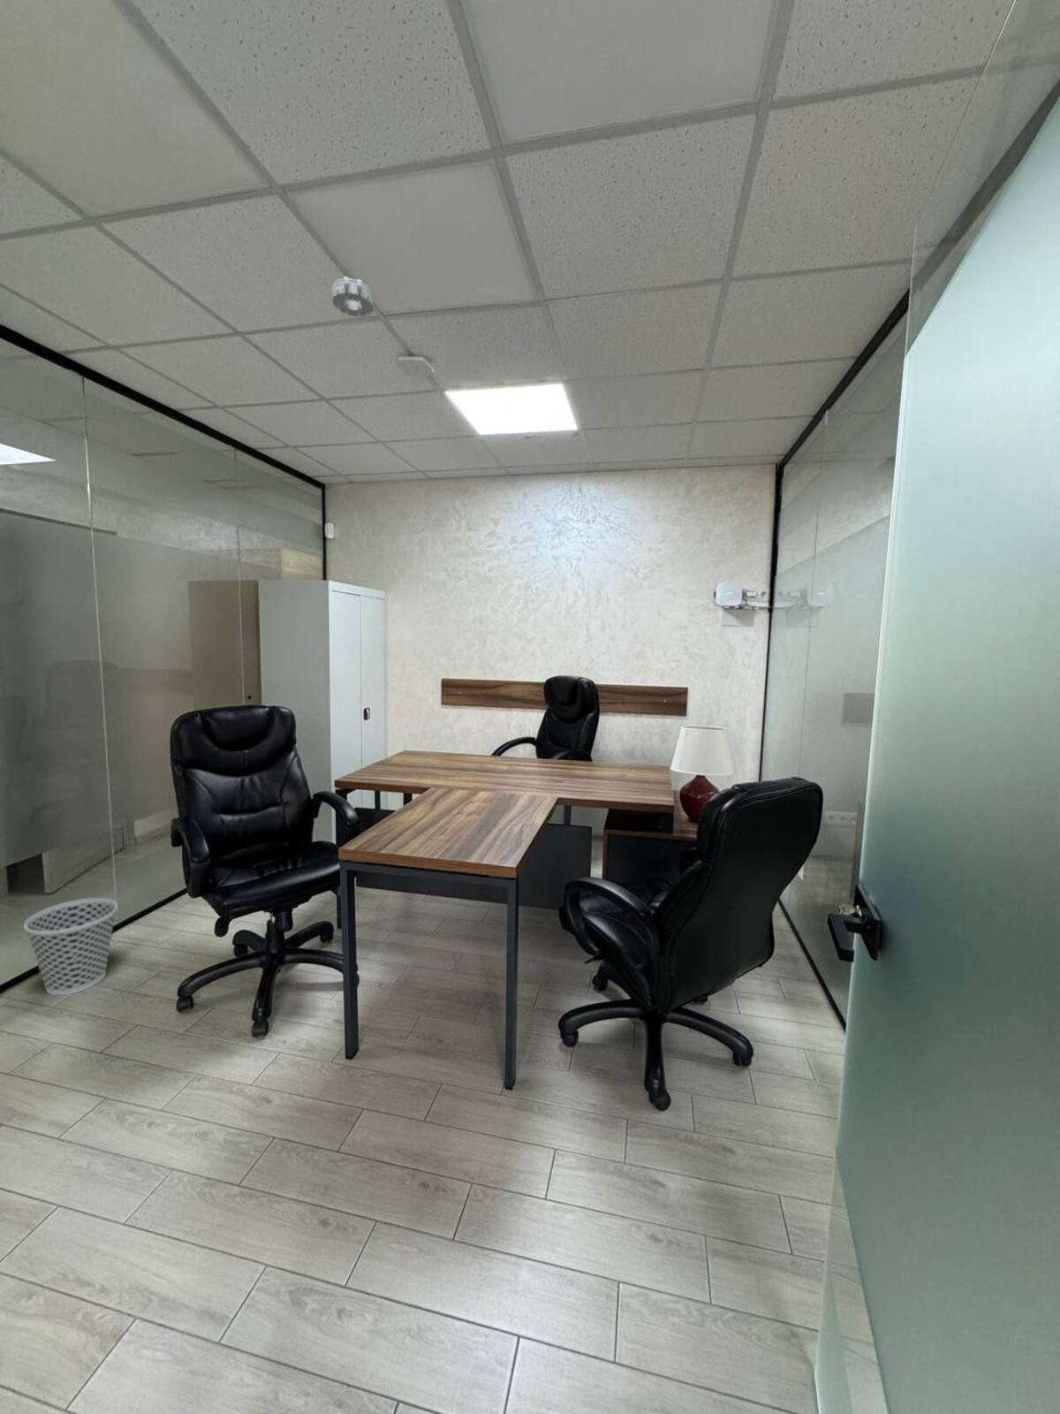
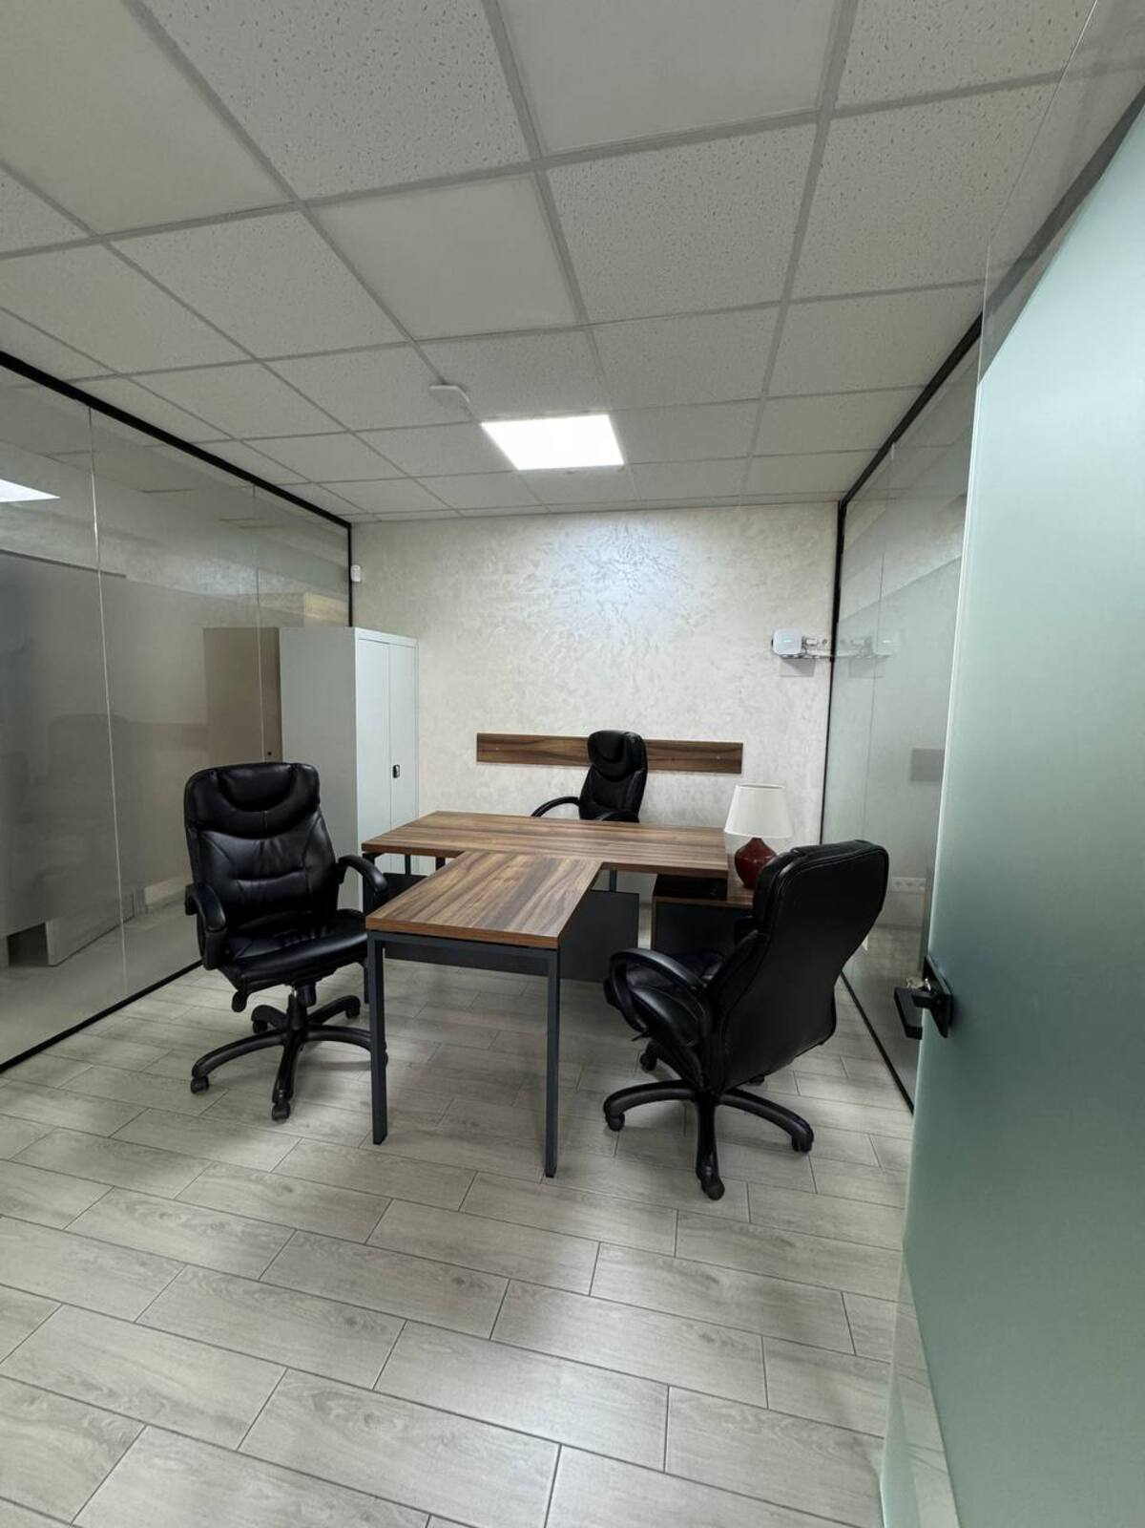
- wastebasket (75, 947)
- smoke detector (353, 296)
